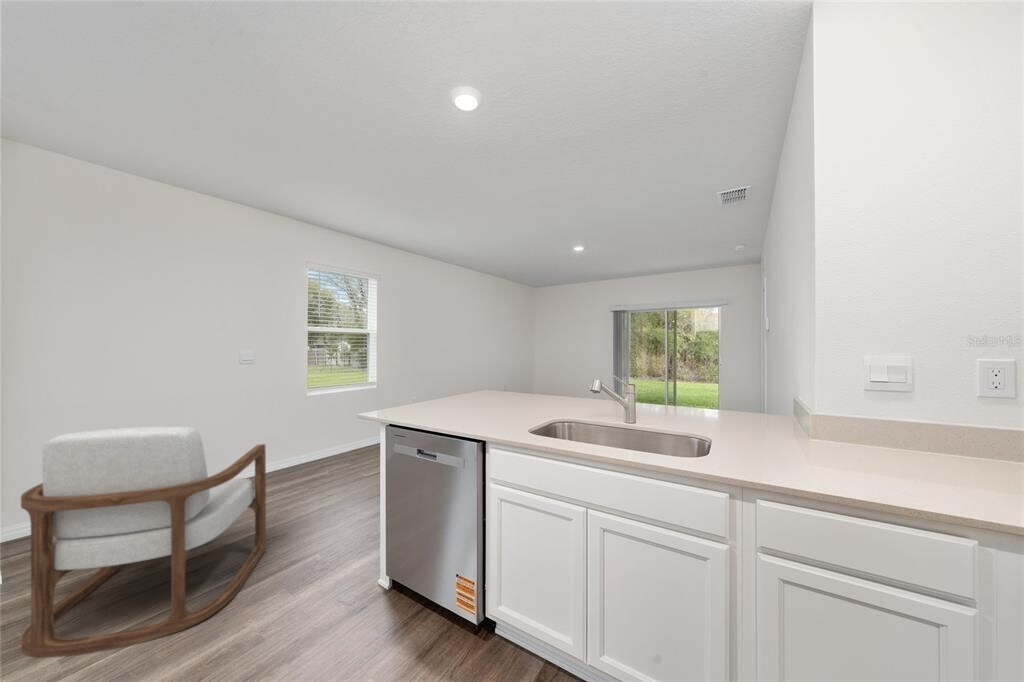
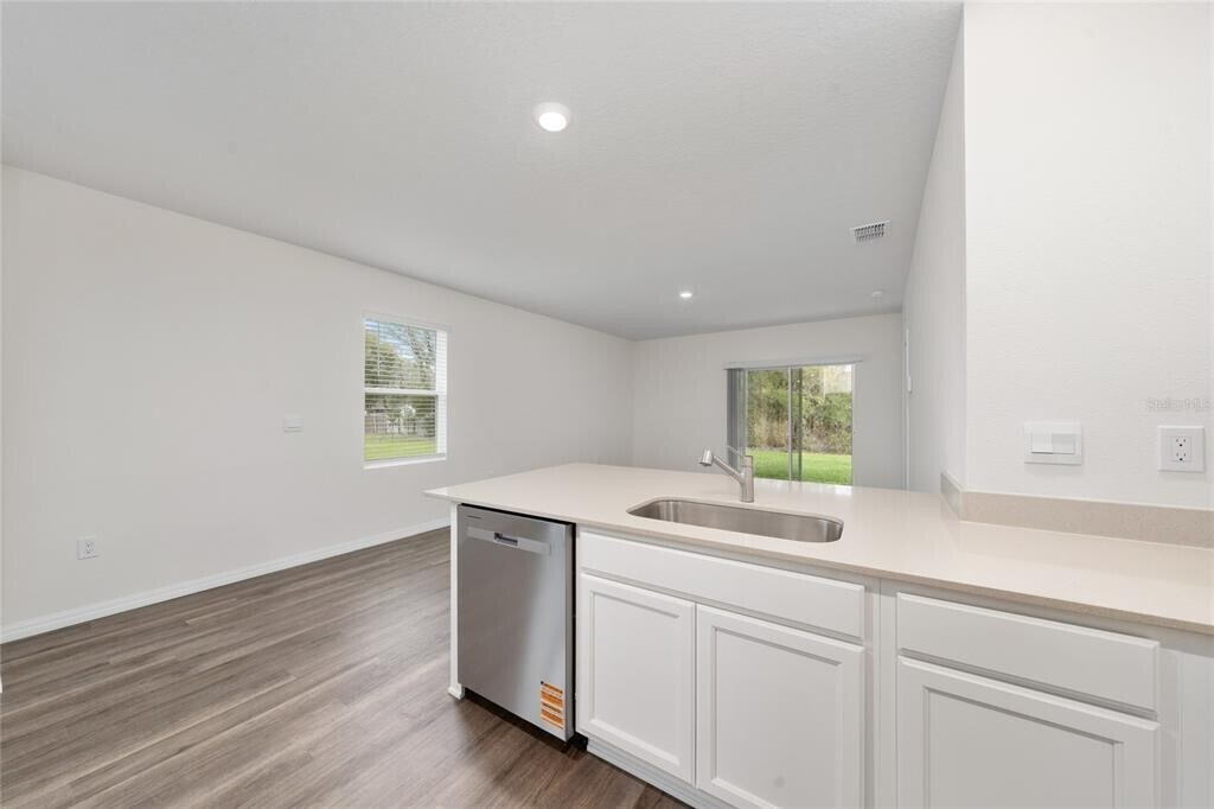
- armchair (160, 504)
